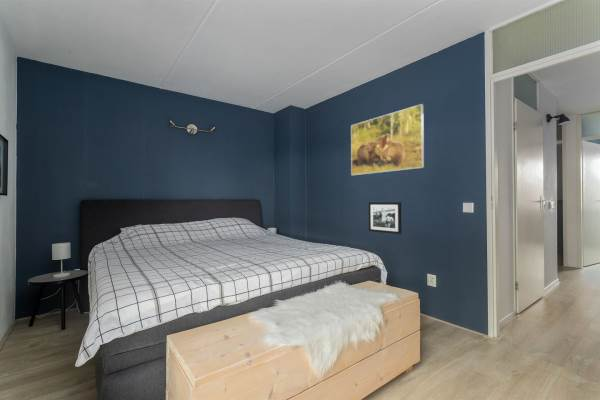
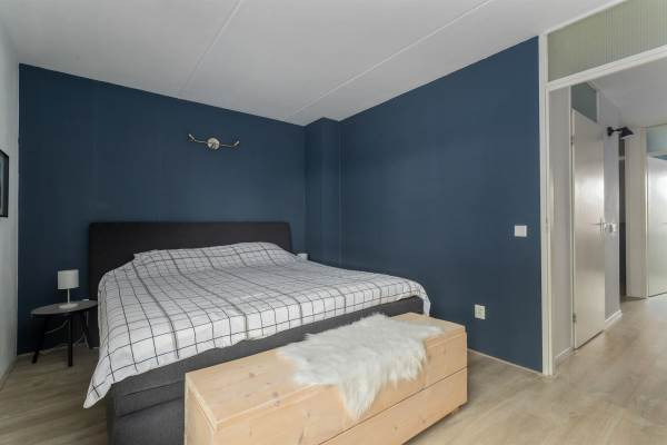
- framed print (383, 144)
- picture frame (384, 217)
